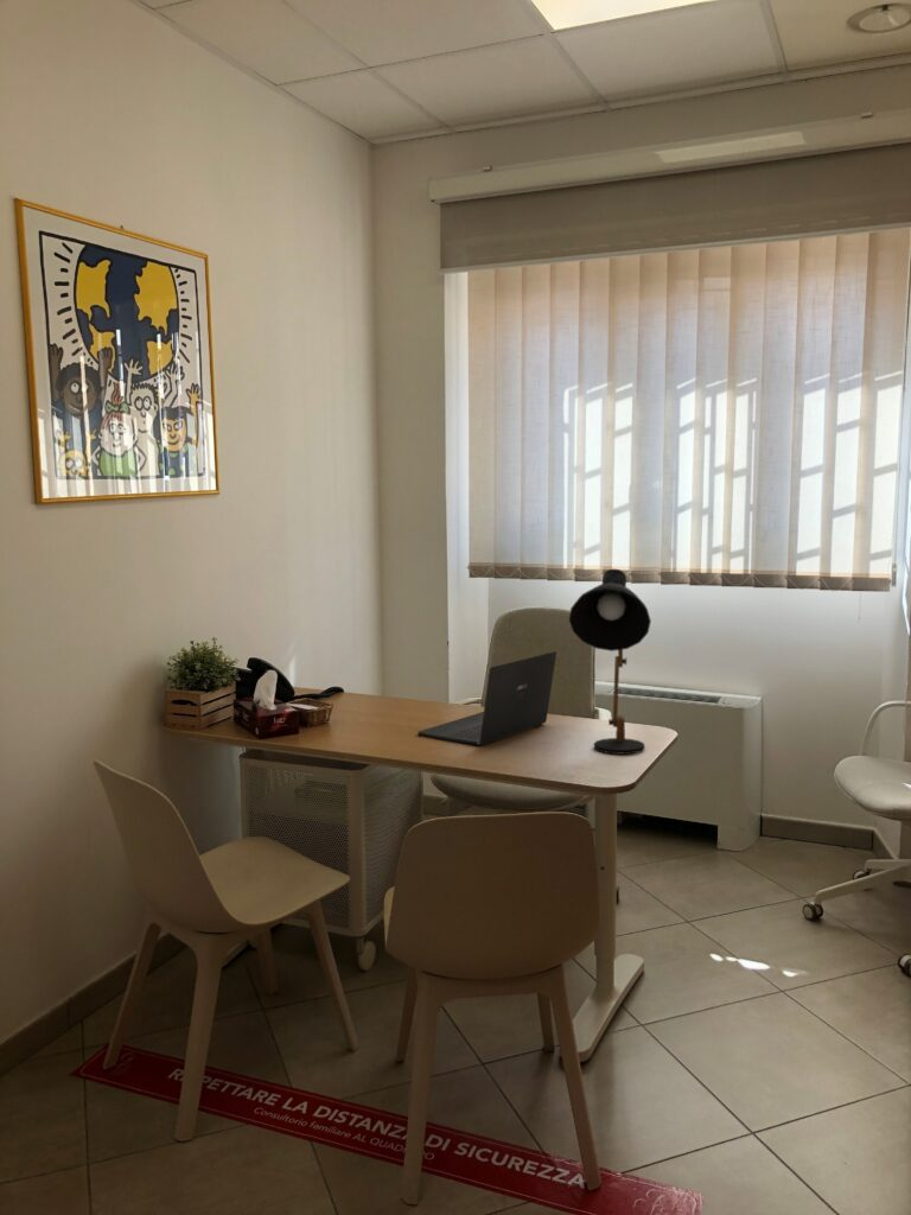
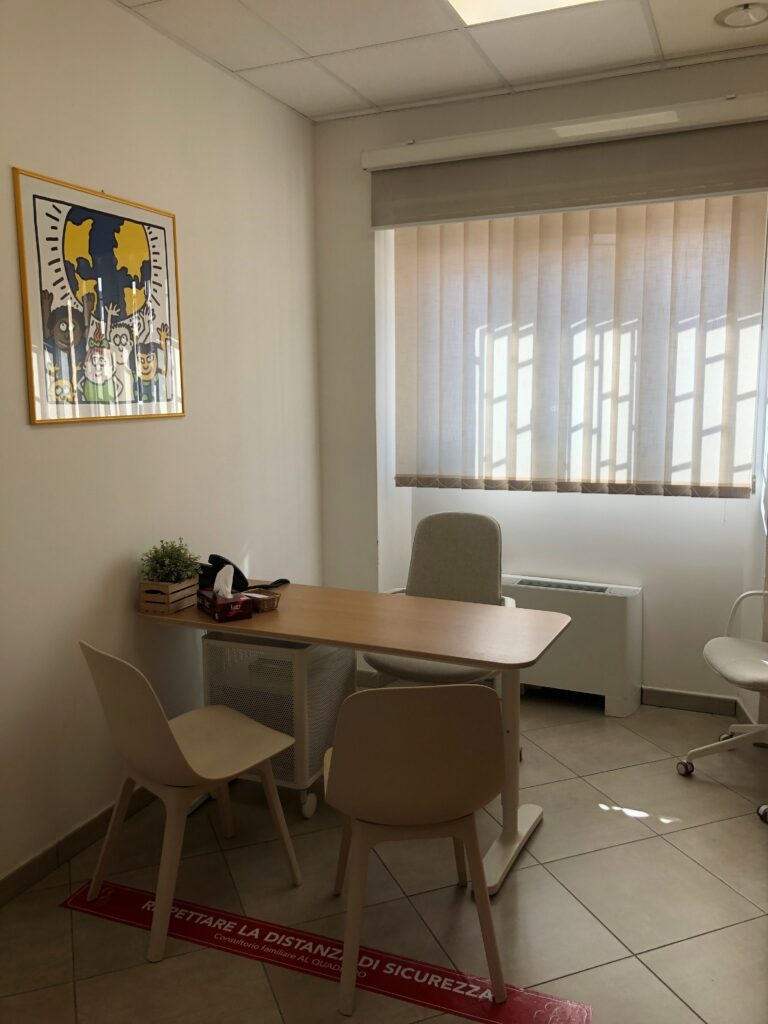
- desk lamp (614, 661)
- laptop (488, 692)
